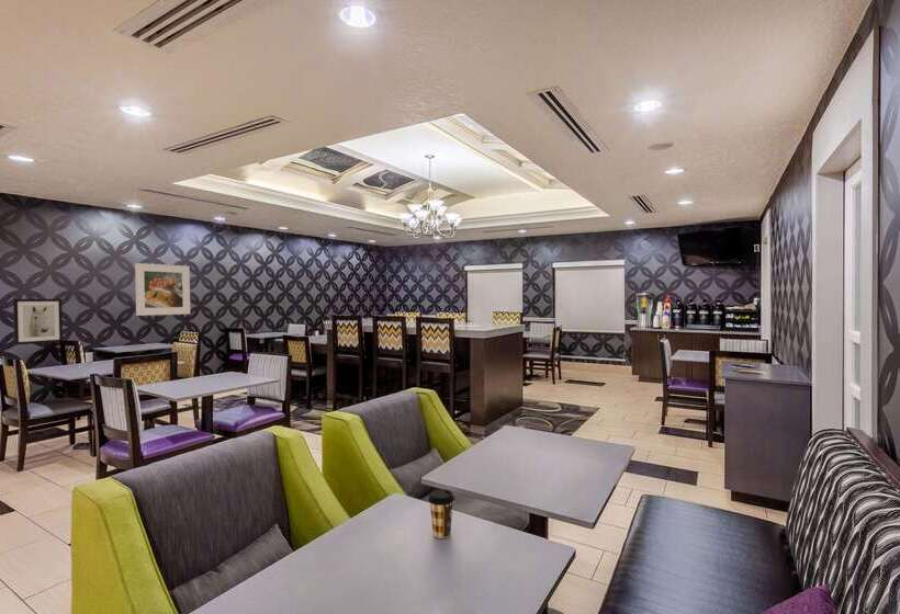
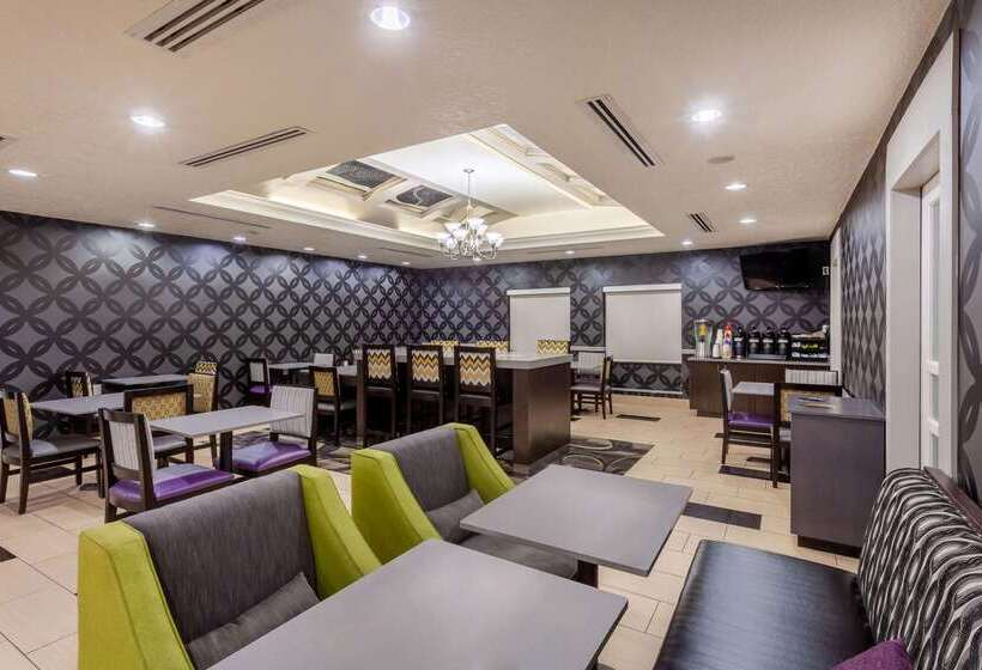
- wall art (38, 320)
- coffee cup (441, 513)
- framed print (164, 289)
